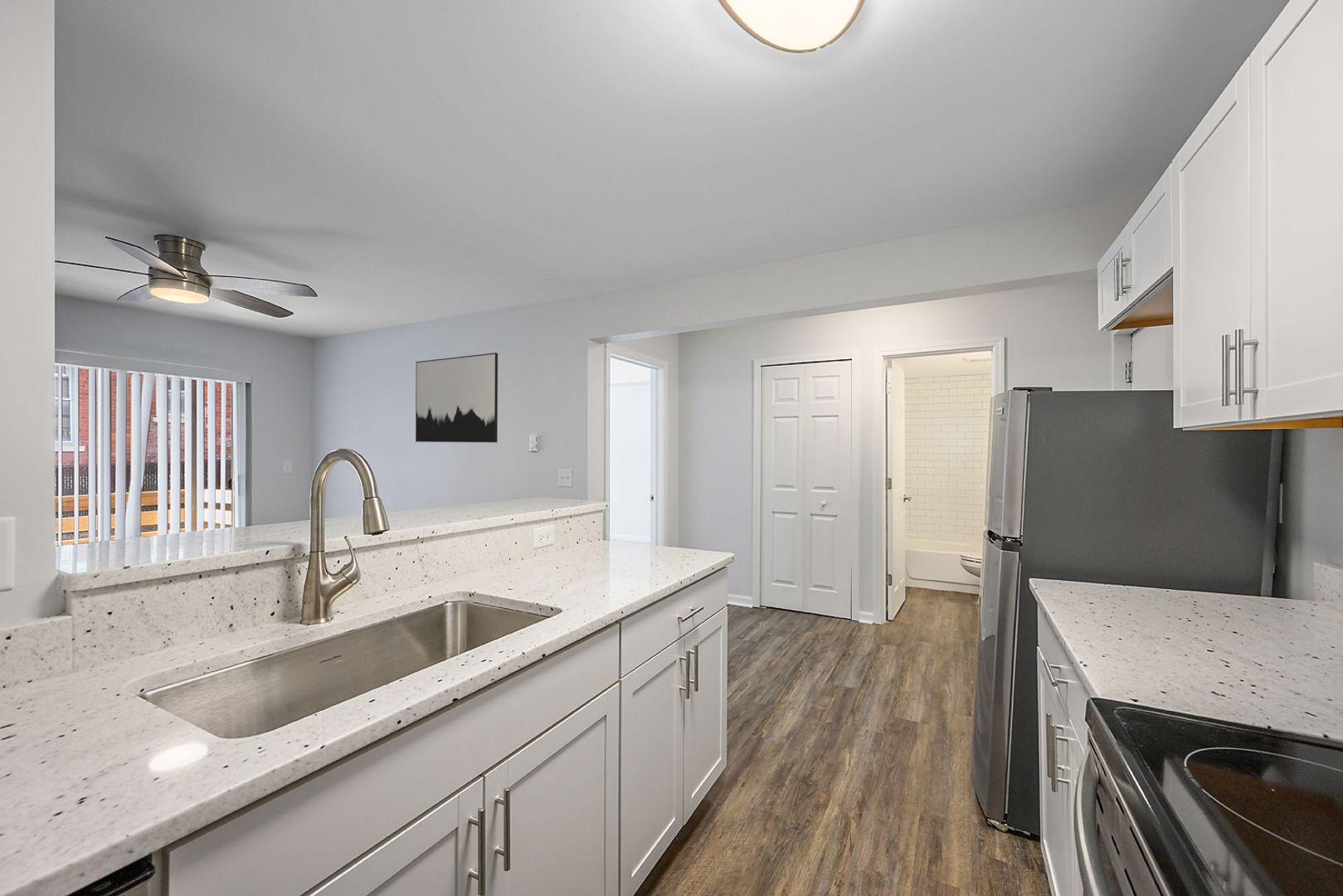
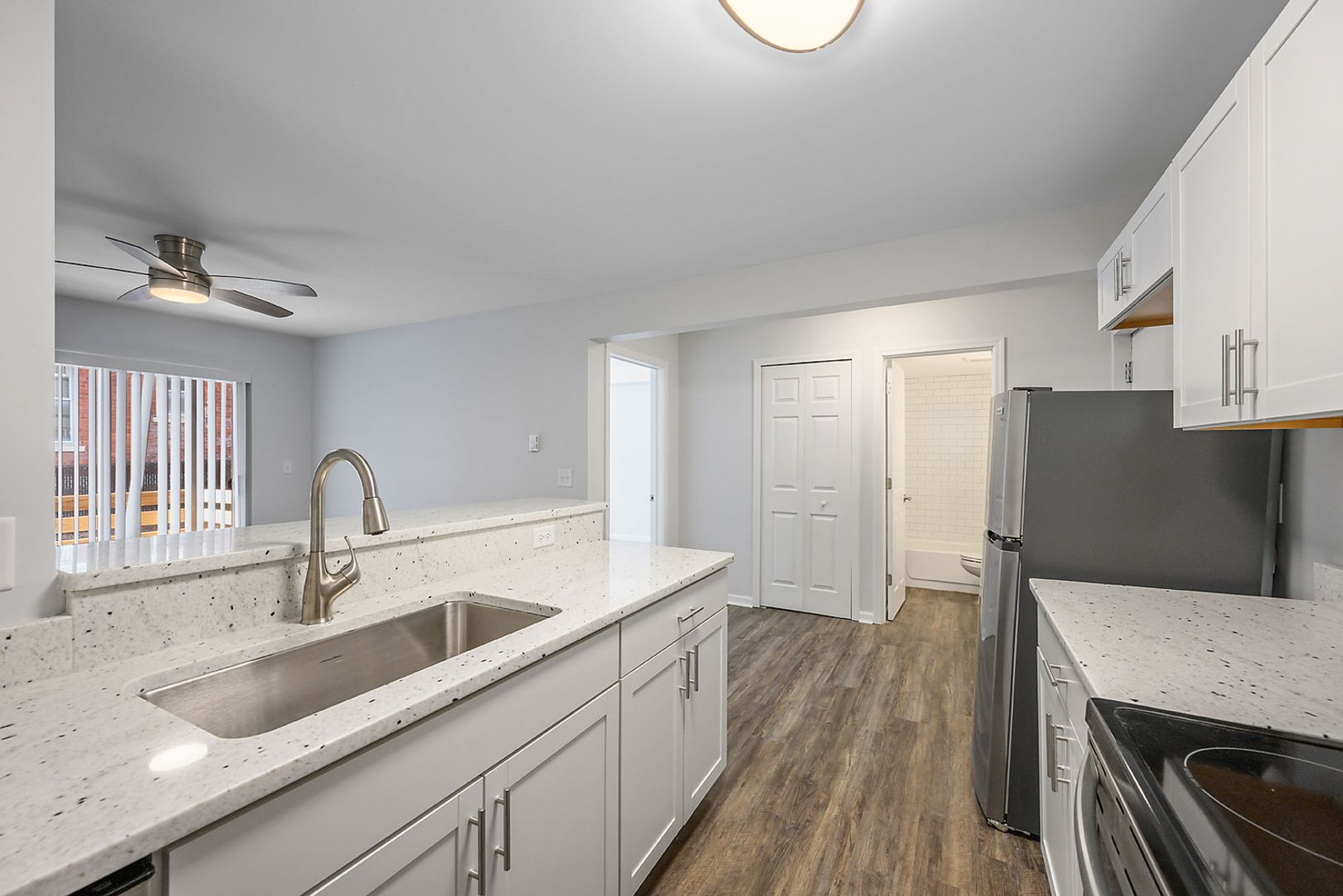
- wall art (454, 400)
